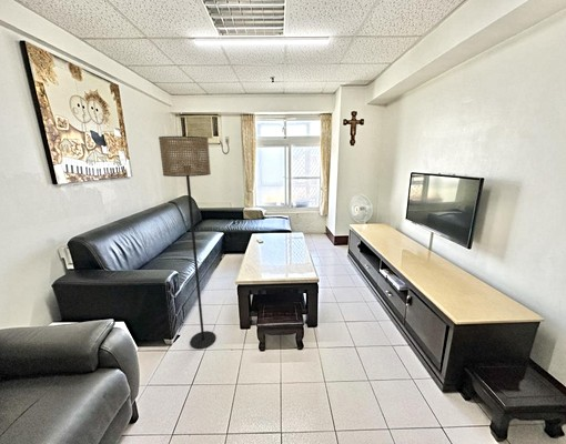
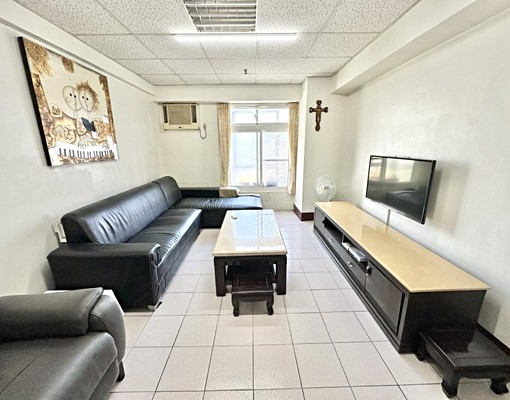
- floor lamp (194, 249)
